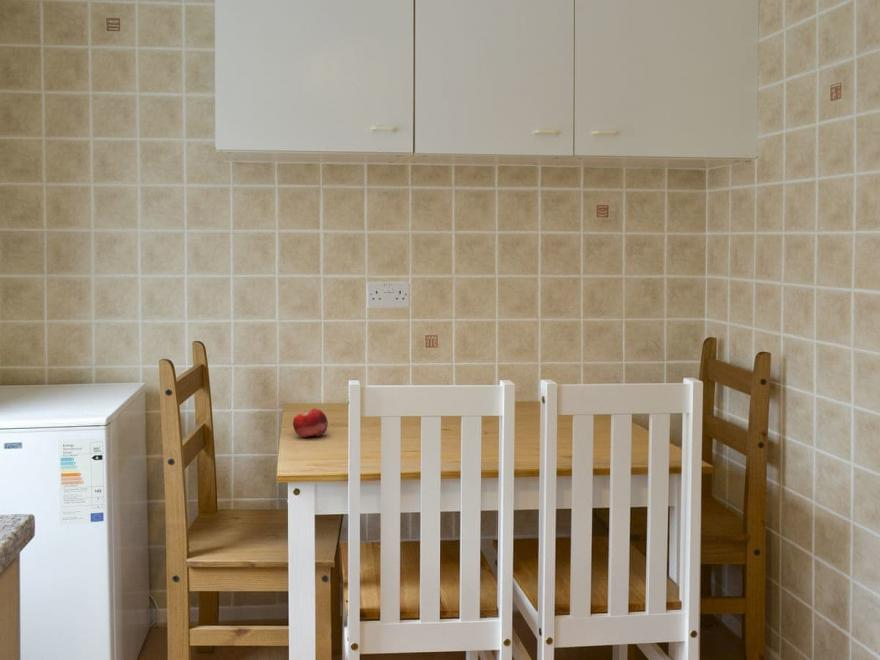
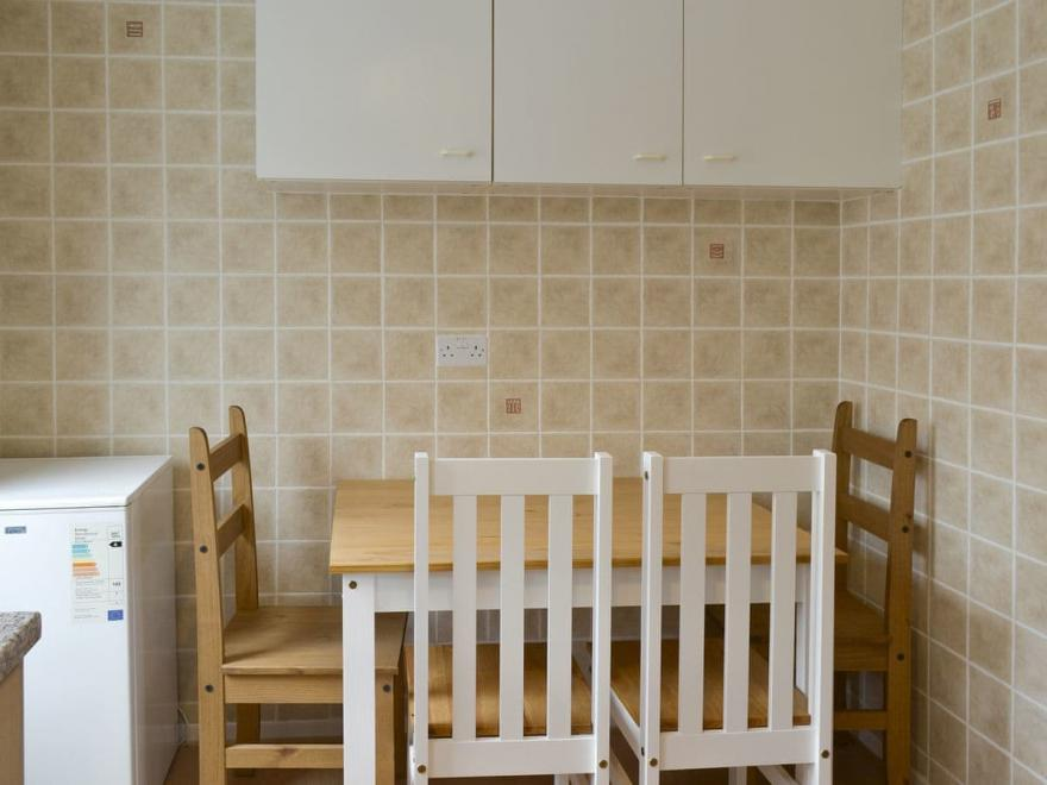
- fruit (310, 422)
